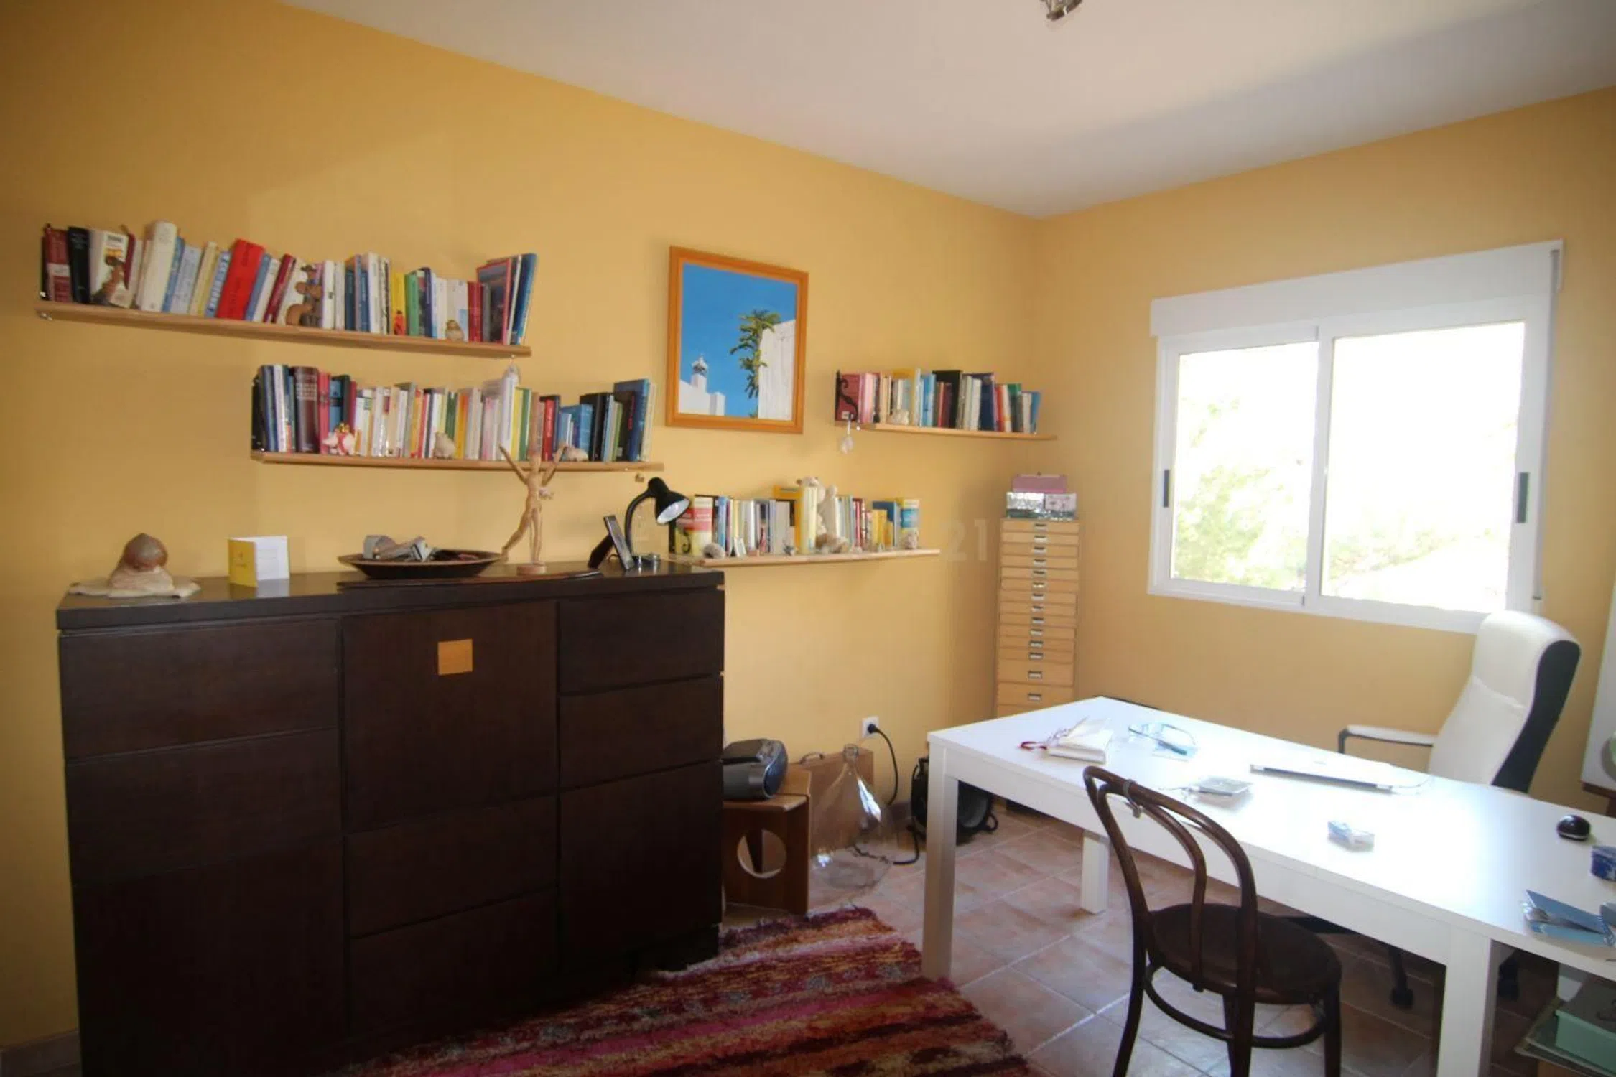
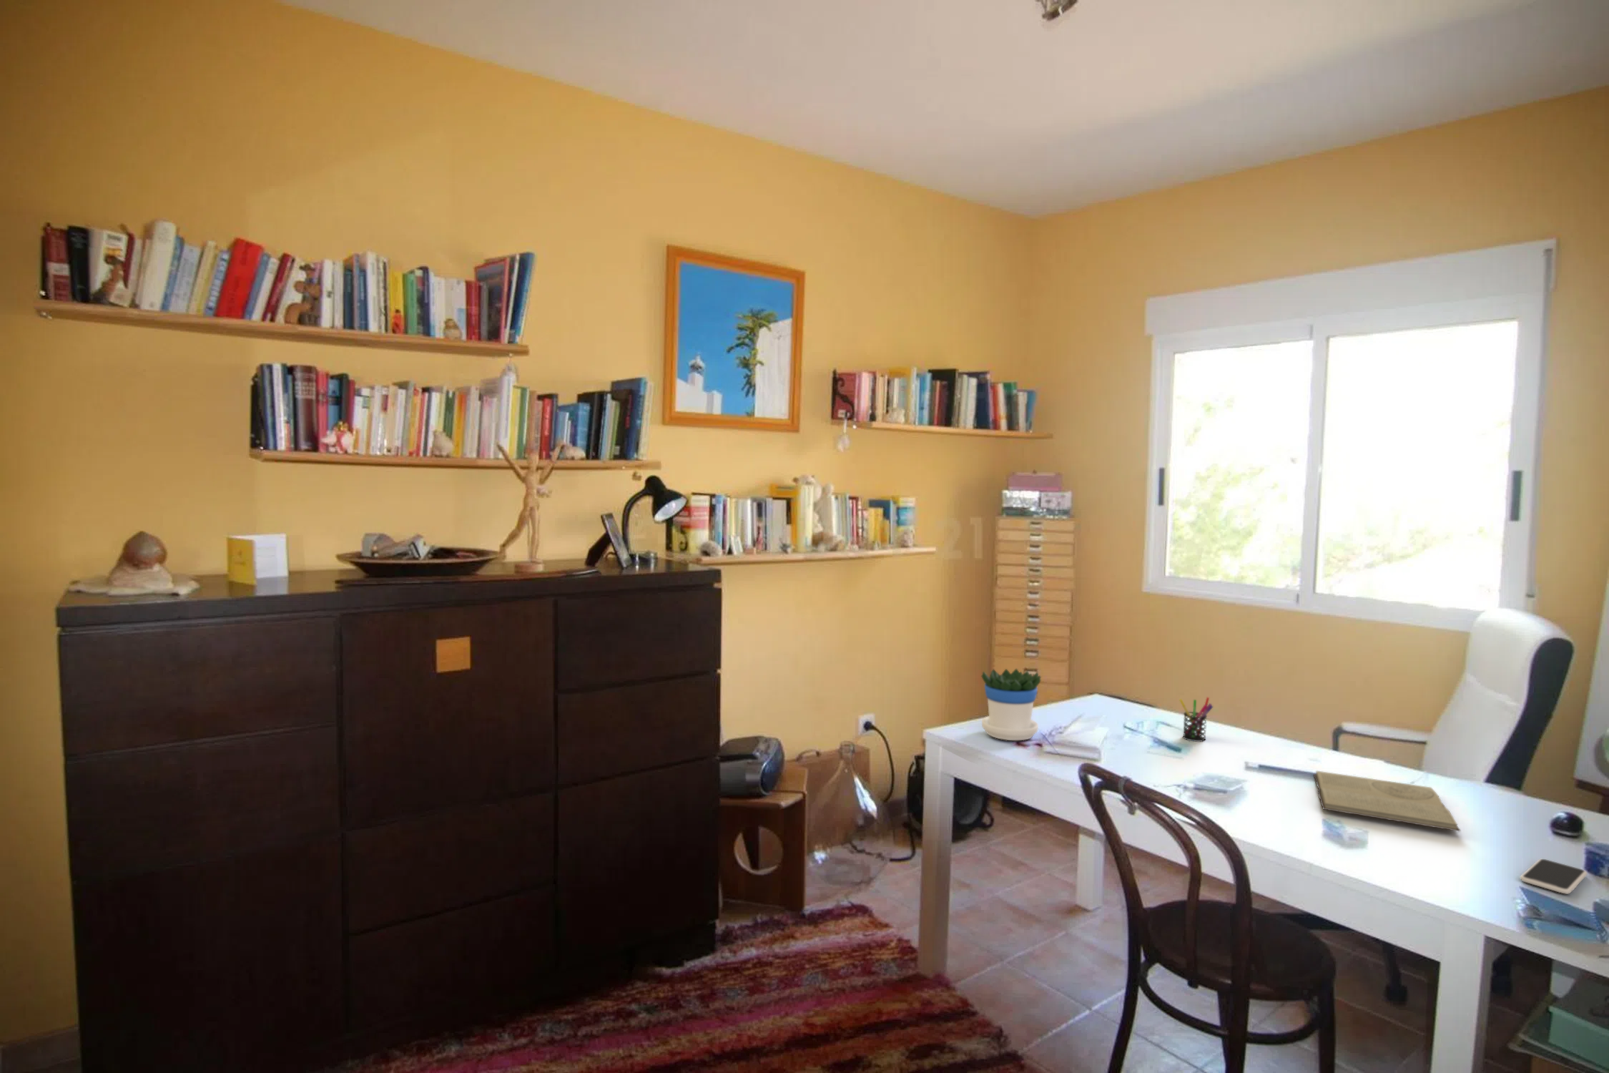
+ pen holder (1196, 717)
+ smartphone (1553, 875)
+ flowerpot (1009, 704)
+ book (1379, 796)
